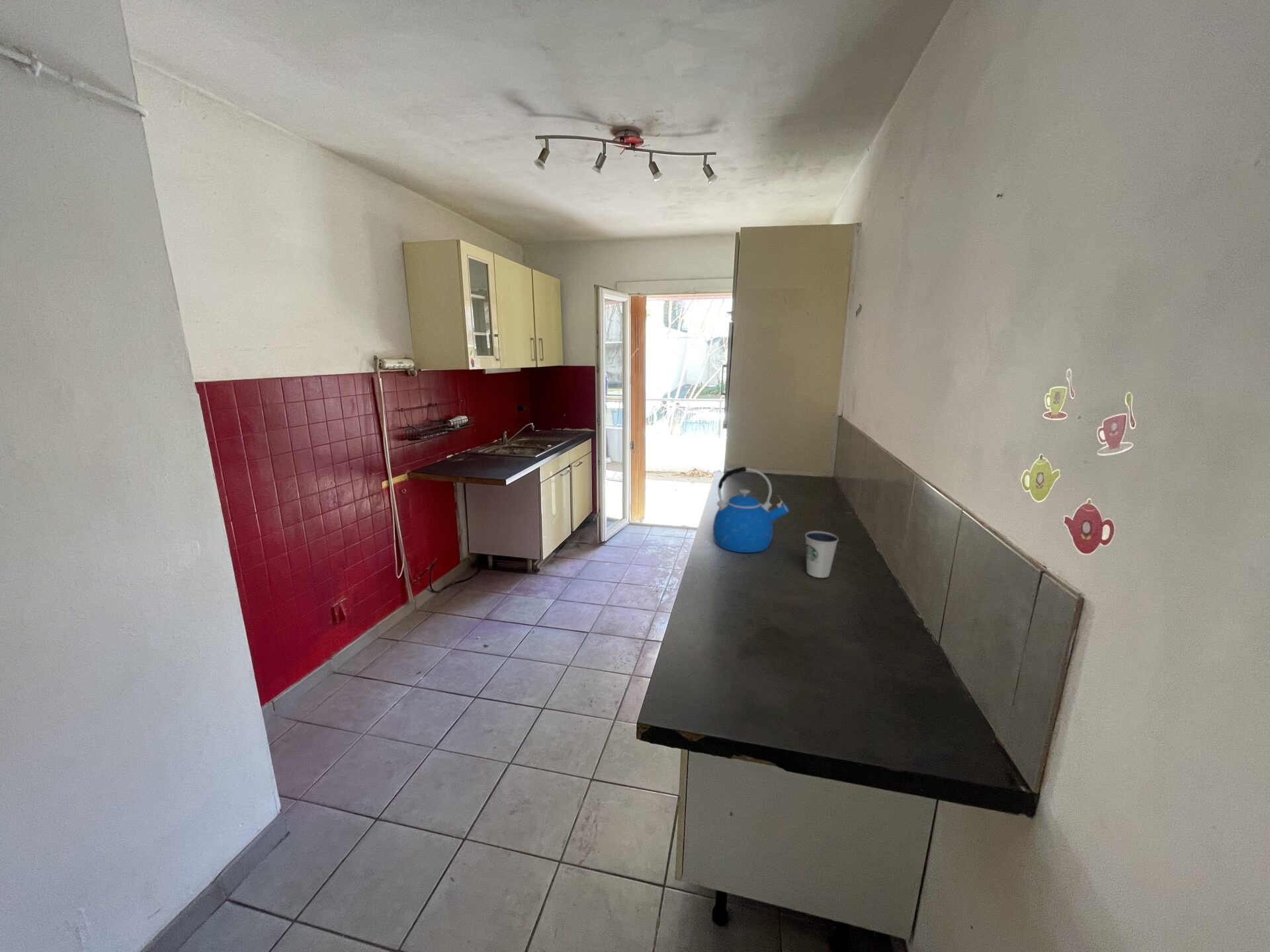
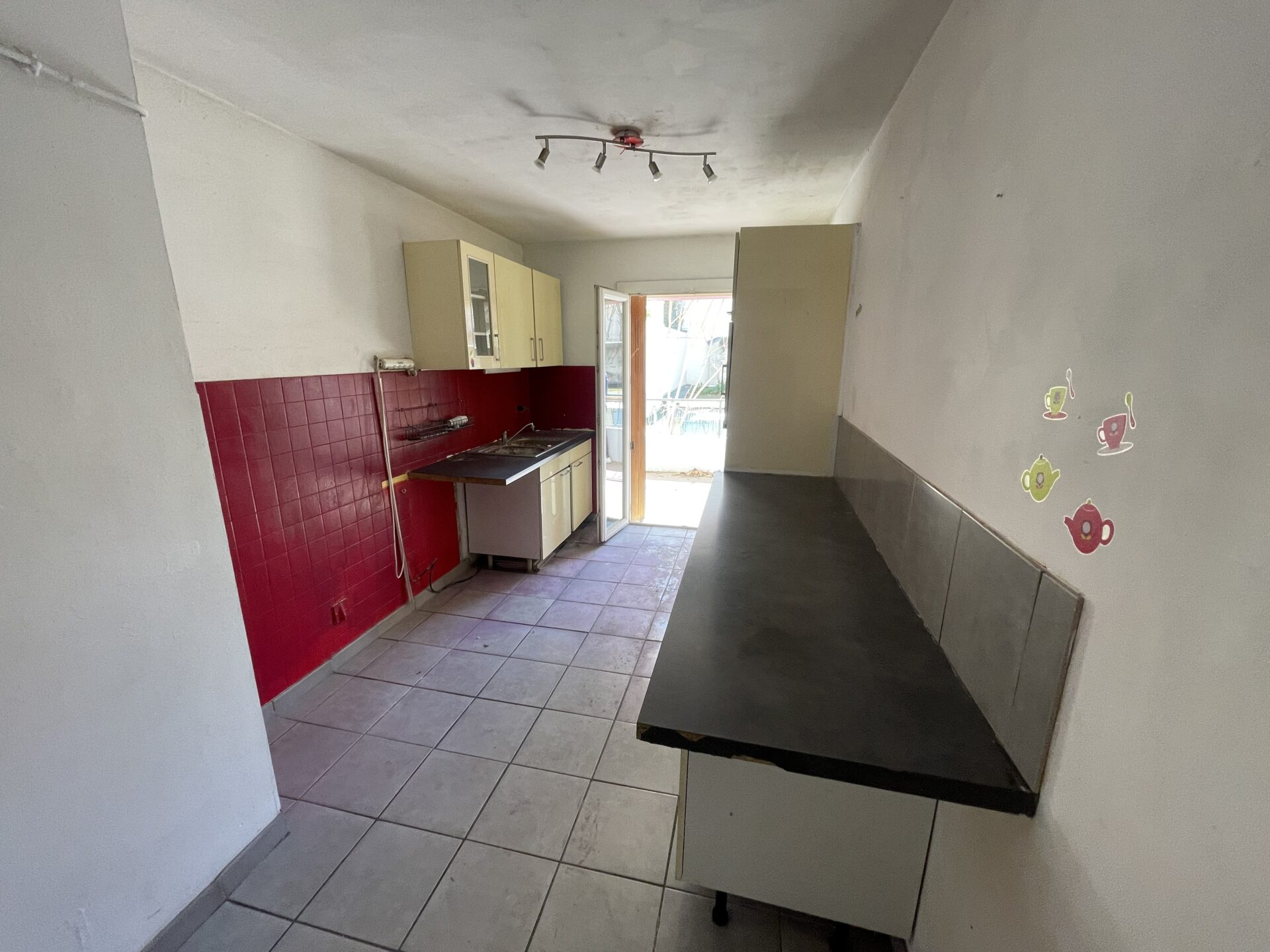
- dixie cup (820, 555)
- kettle (751, 506)
